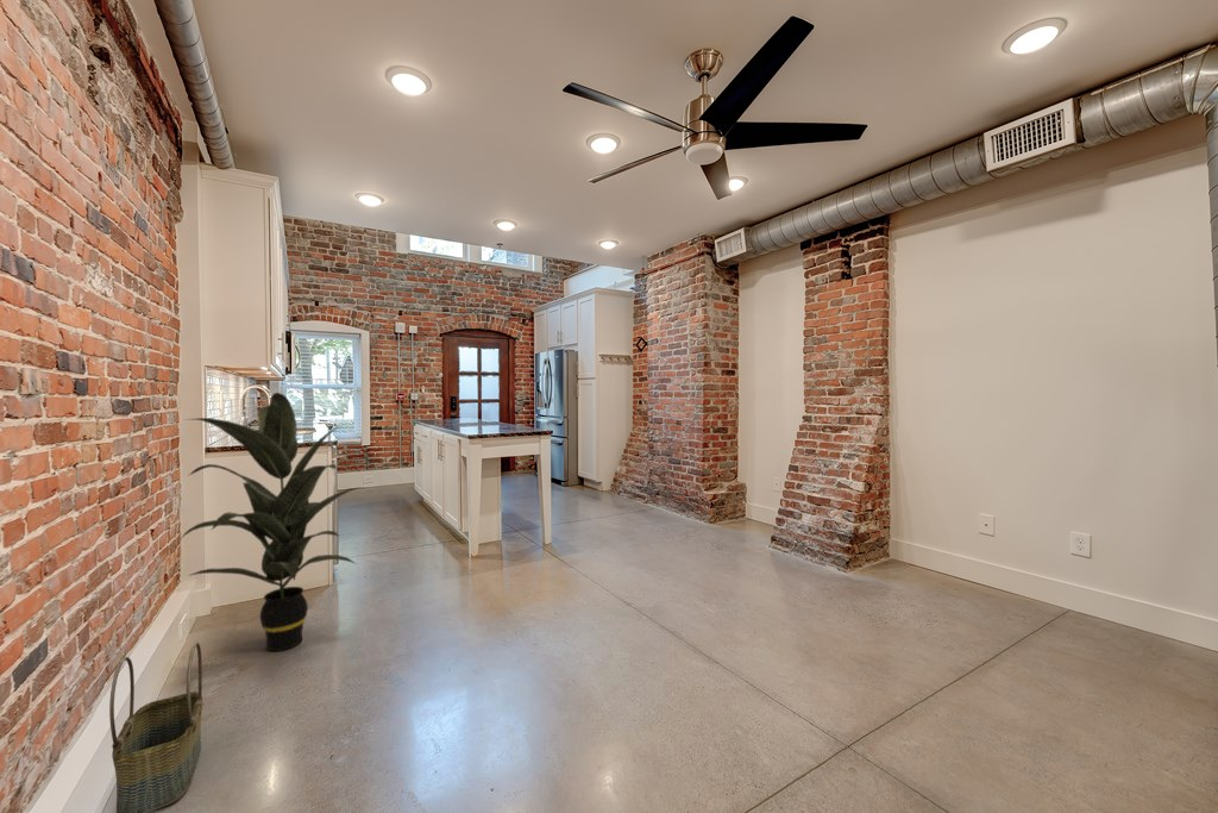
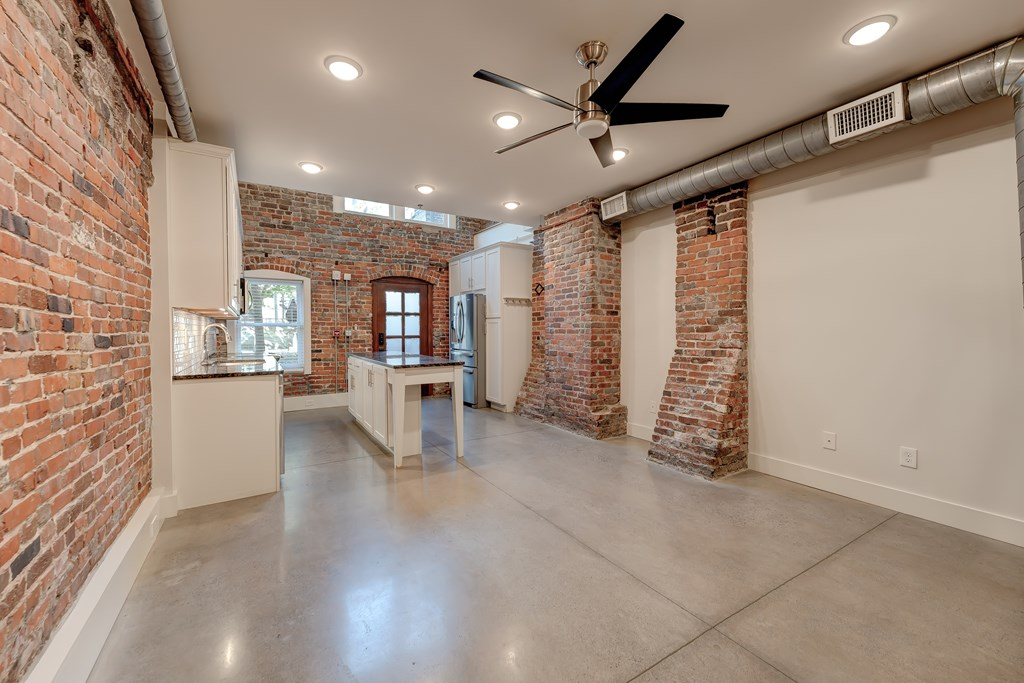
- indoor plant (275, 521)
- basket (161, 714)
